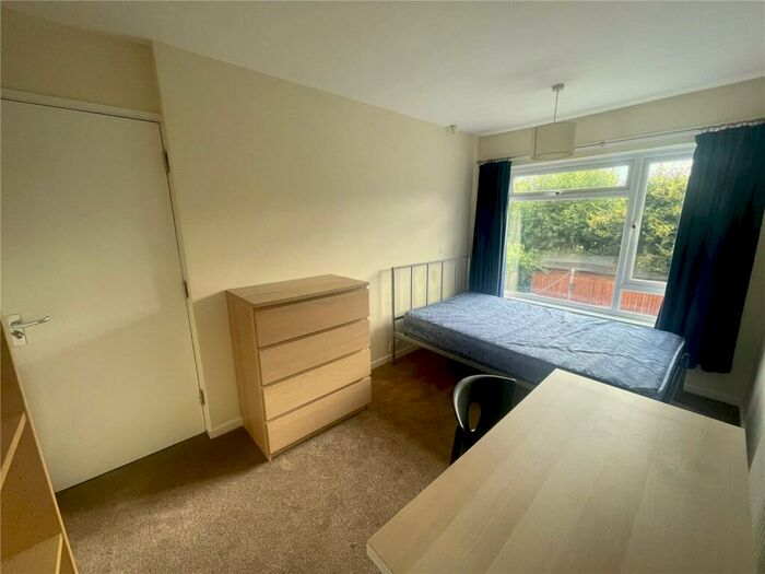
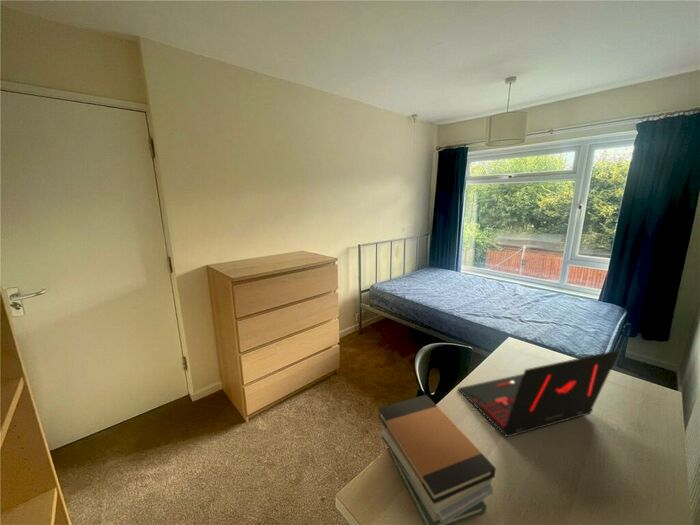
+ book stack (429, 455)
+ laptop (530, 372)
